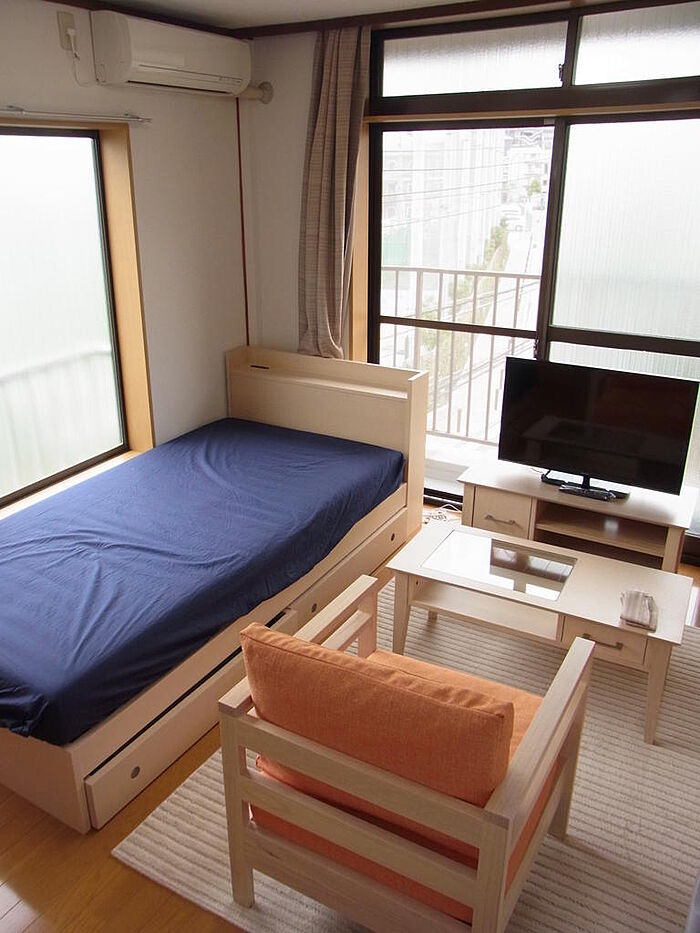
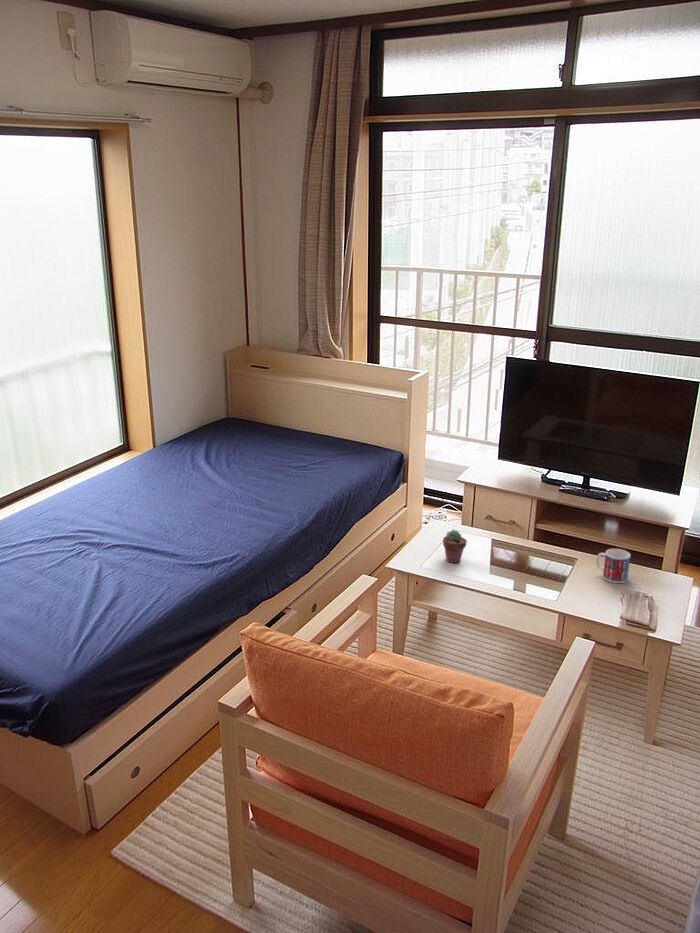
+ potted succulent (454, 545)
+ mug (611, 564)
